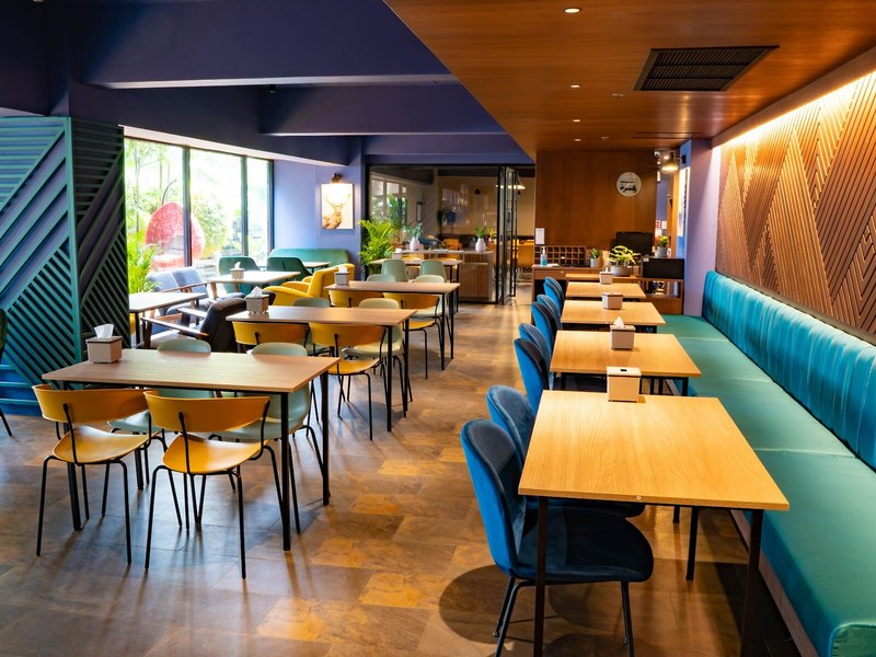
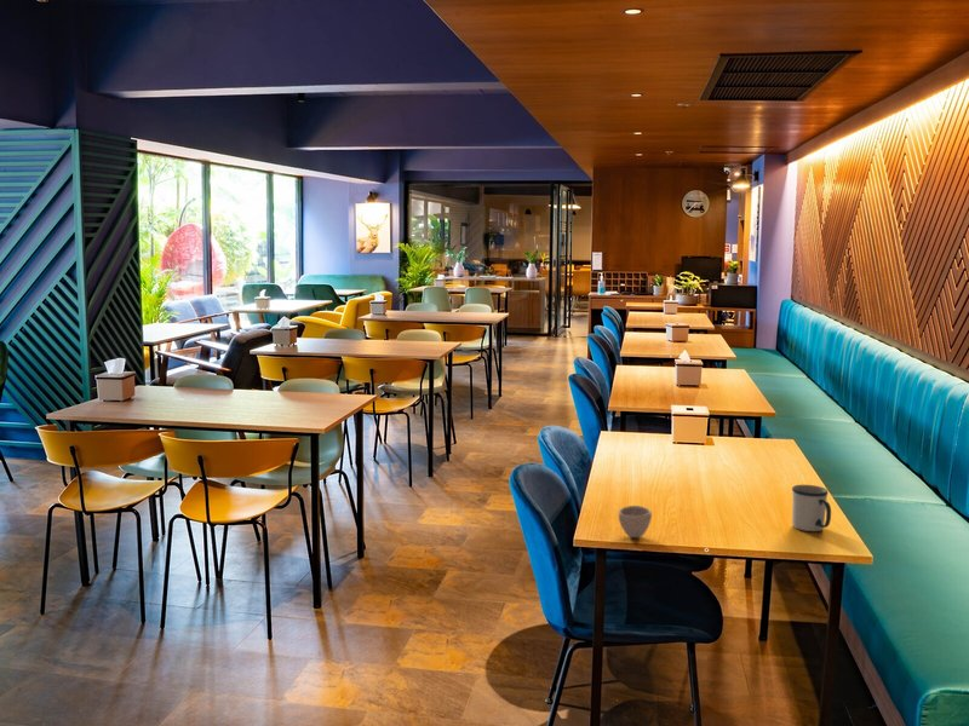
+ cup (633, 522)
+ mug (810, 508)
